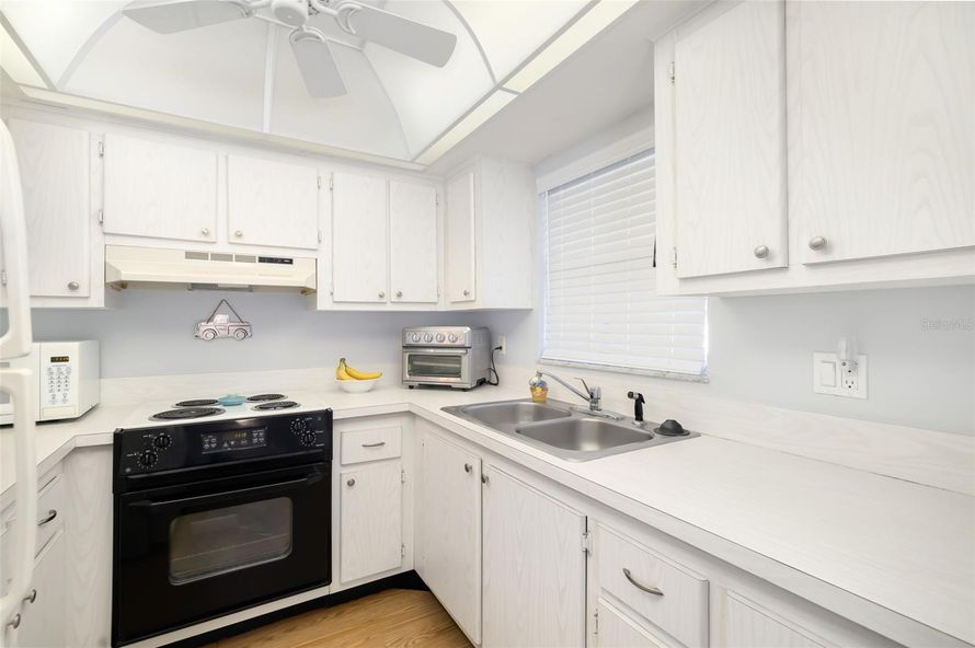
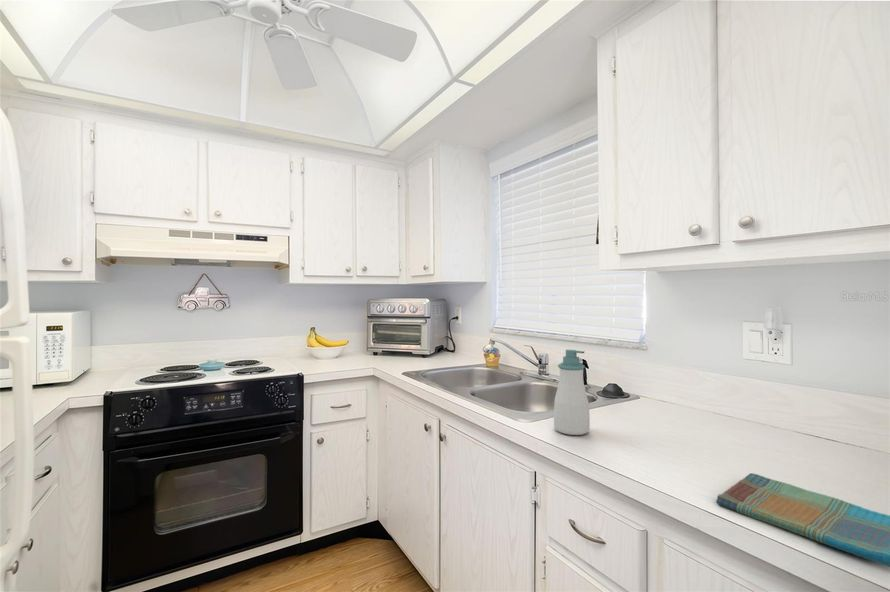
+ soap bottle (571, 390)
+ dish towel (812, 512)
